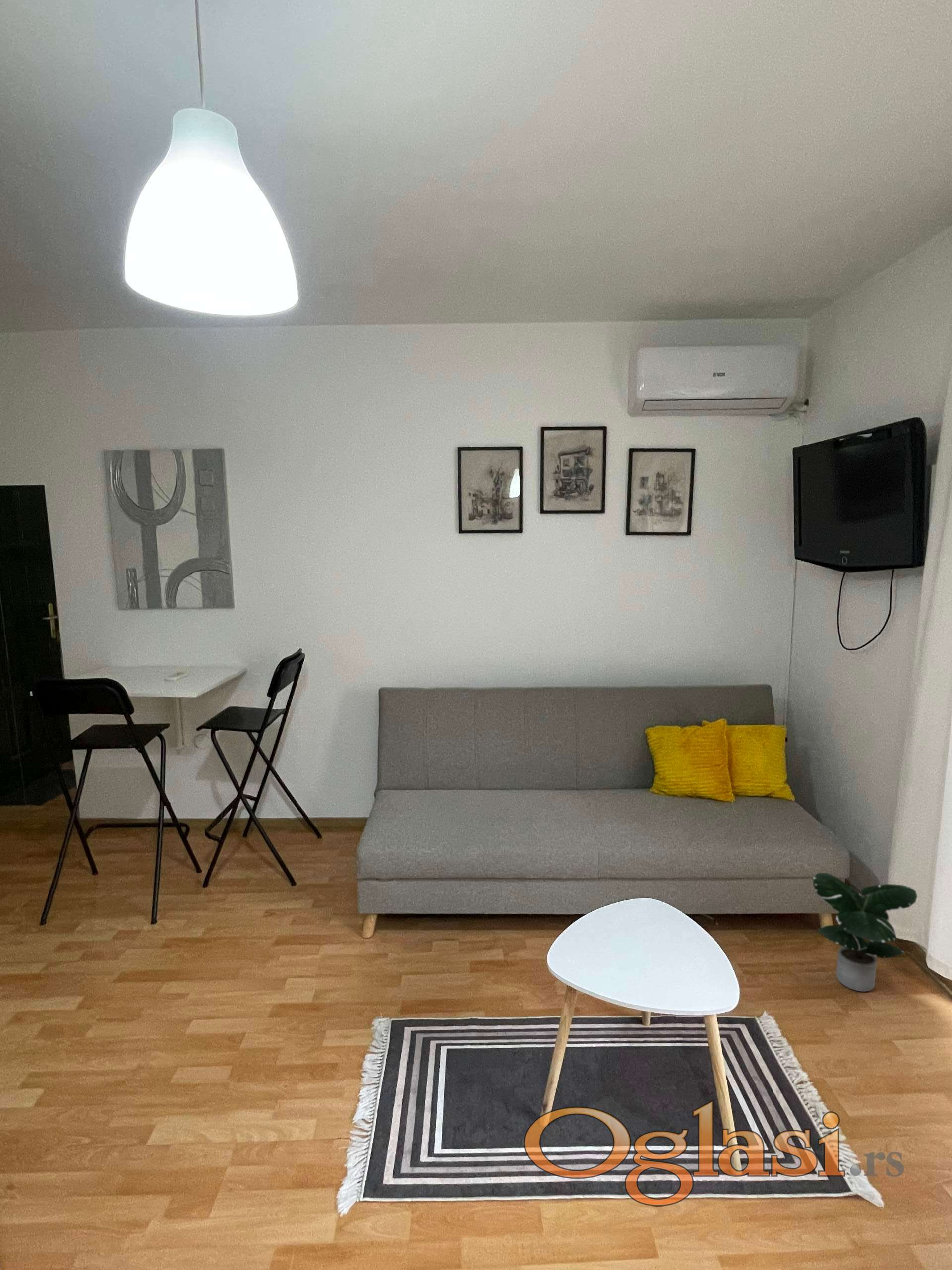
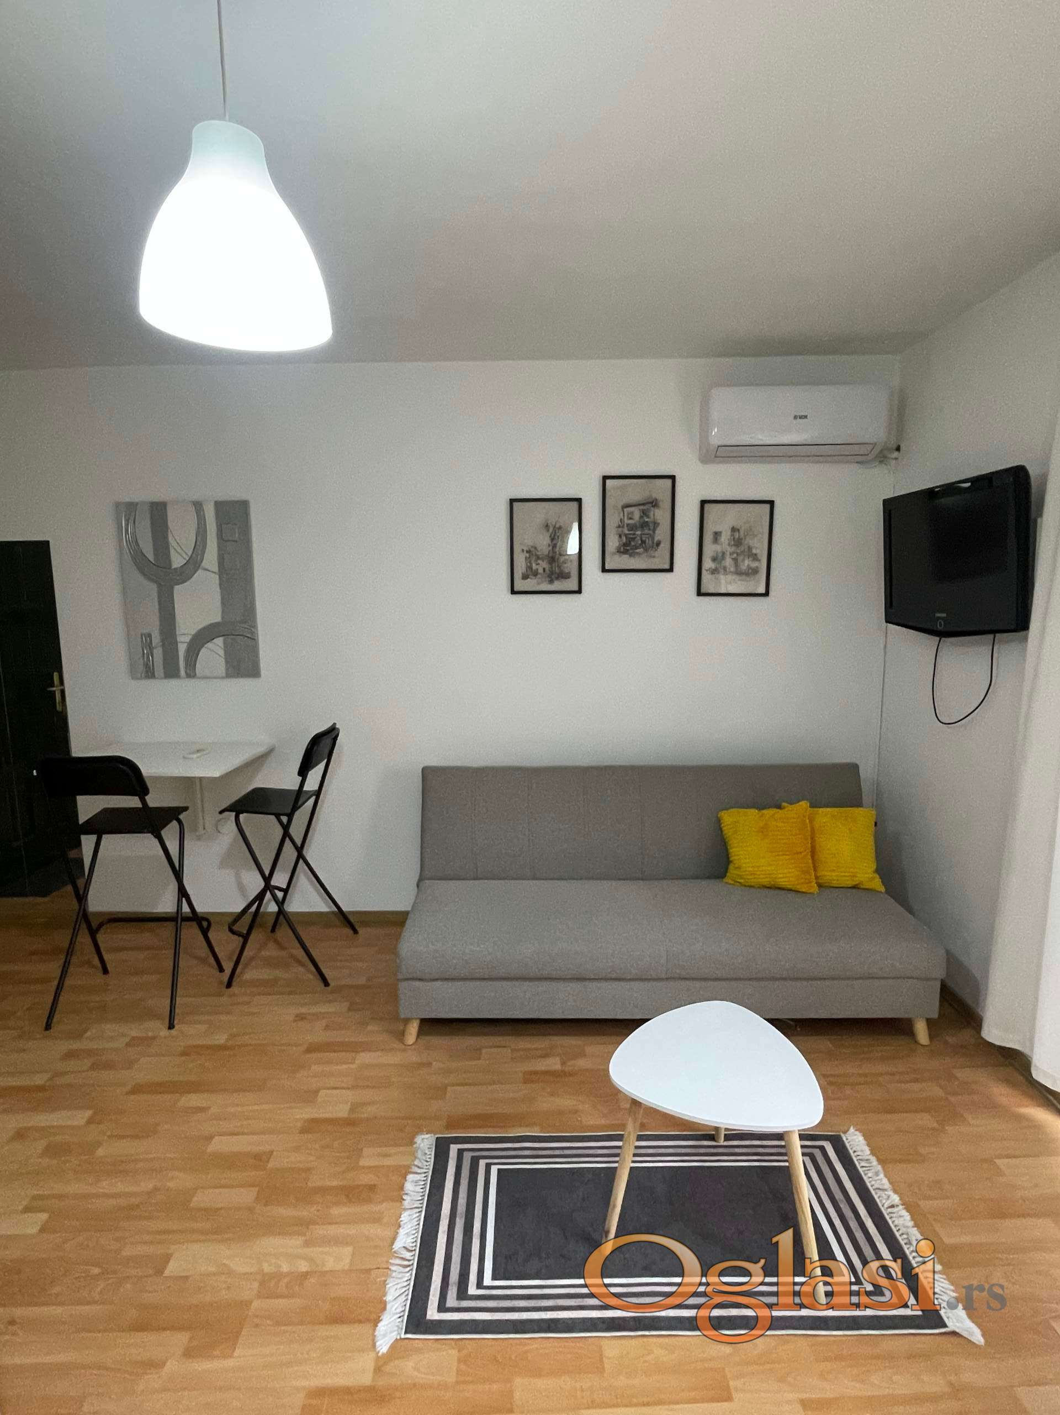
- potted plant (863, 938)
